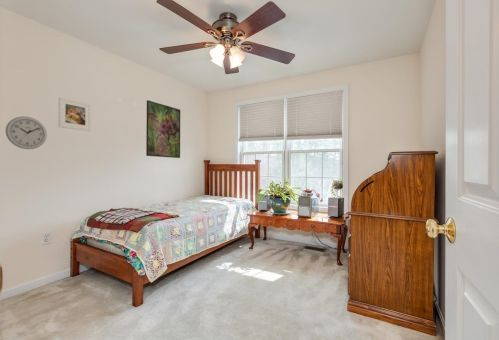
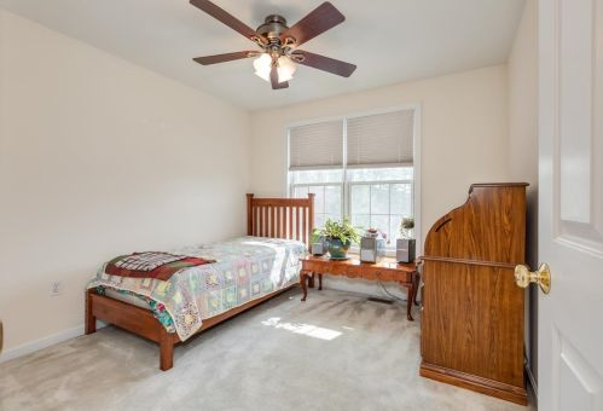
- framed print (75, 114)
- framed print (164, 131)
- wall clock (27, 132)
